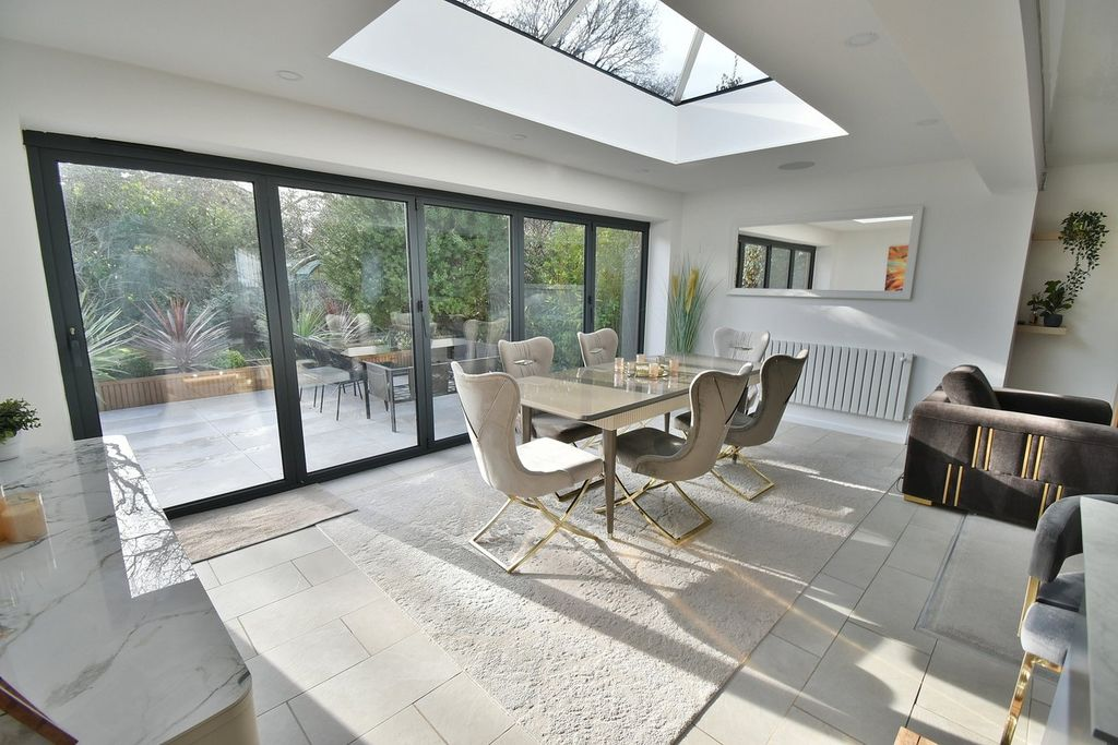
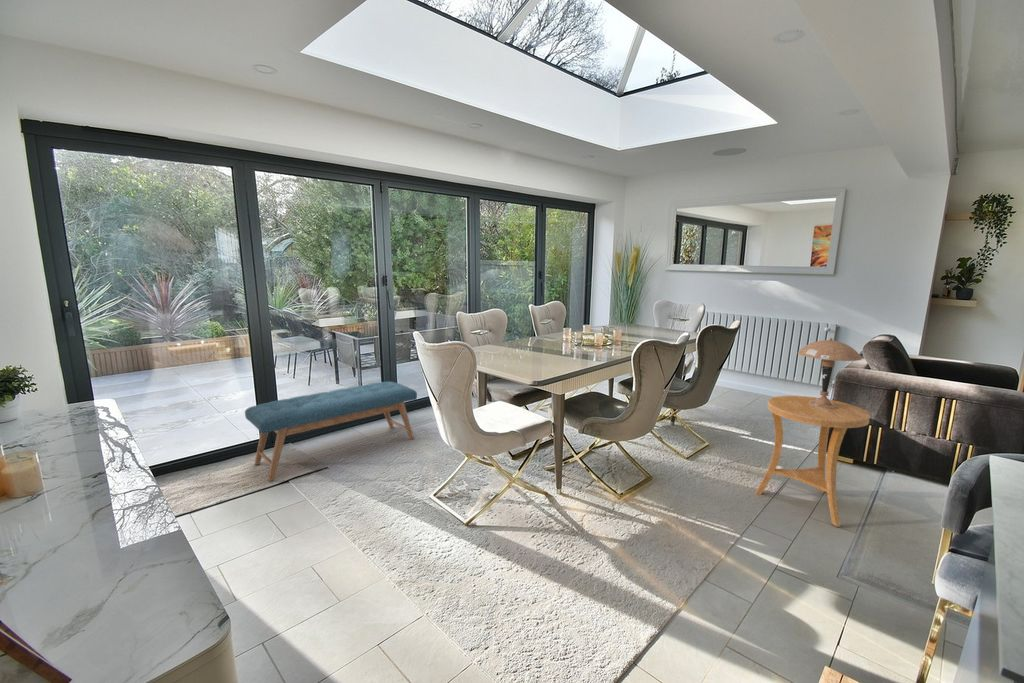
+ table lamp (826, 371)
+ side table (818, 456)
+ bench (338, 422)
